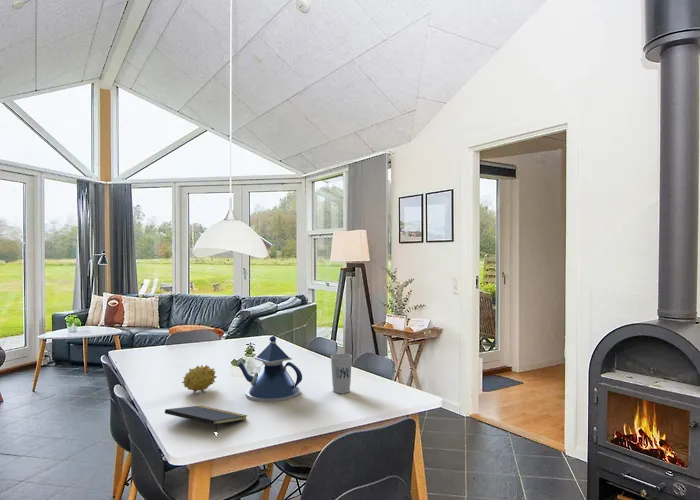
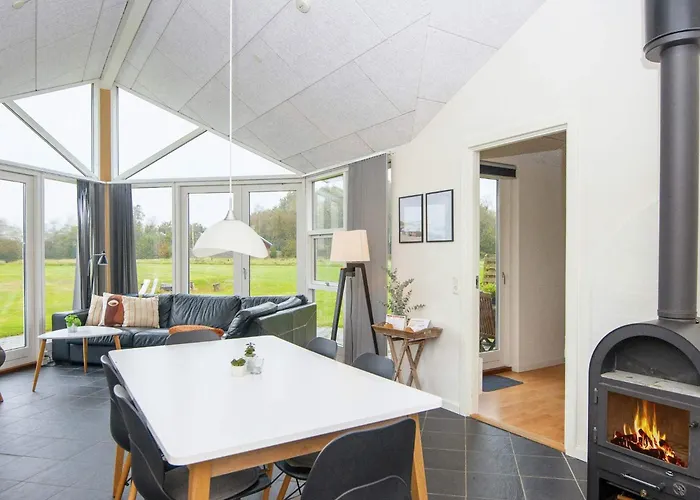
- cup (341, 373)
- fruit (200, 377)
- notepad (206, 414)
- teapot (271, 364)
